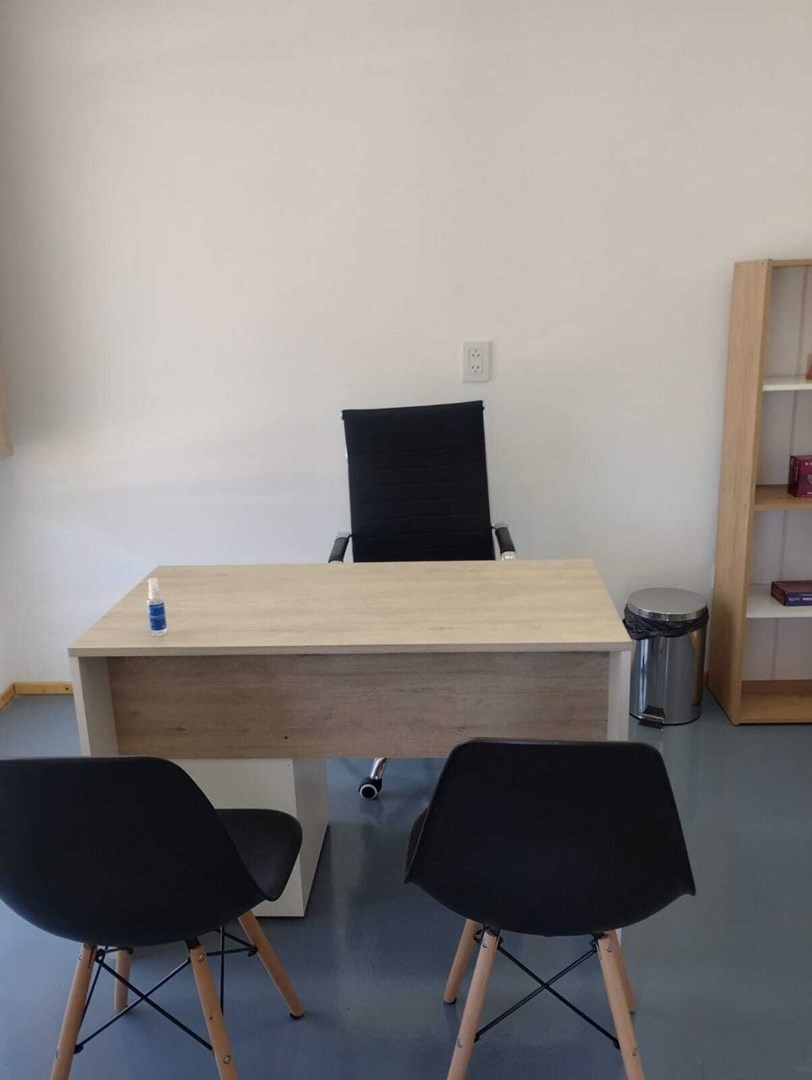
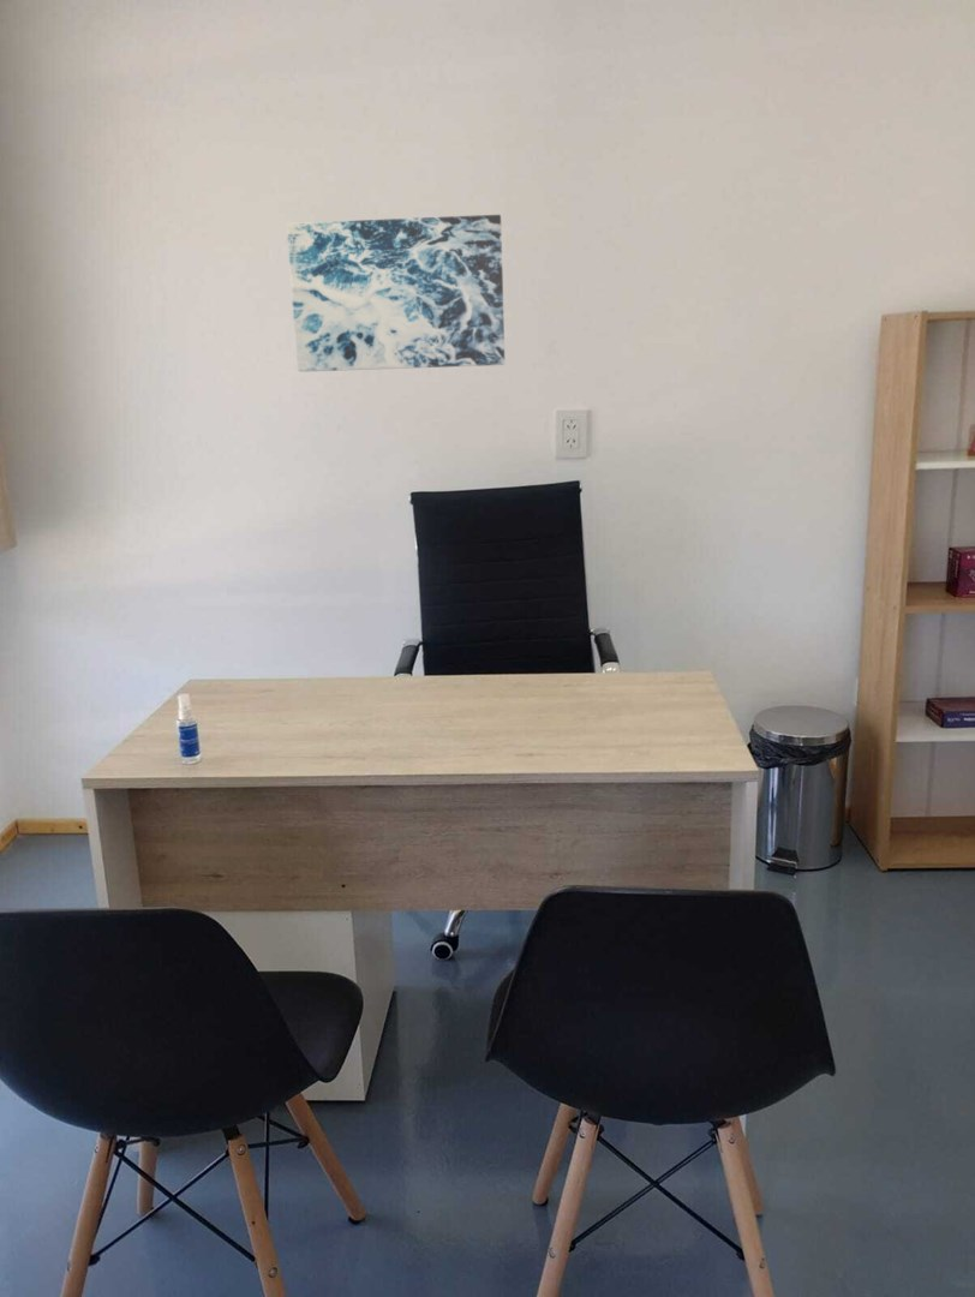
+ wall art (397, 295)
